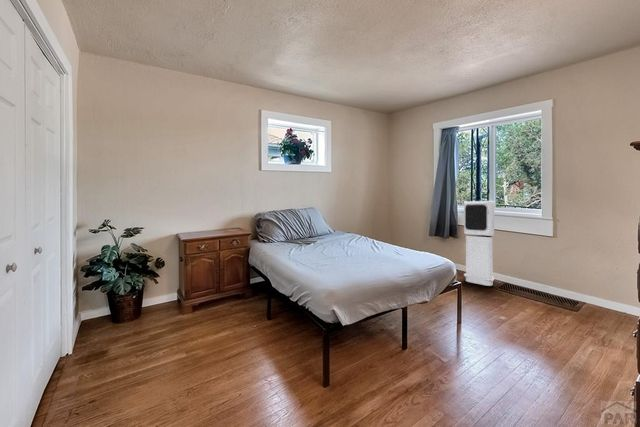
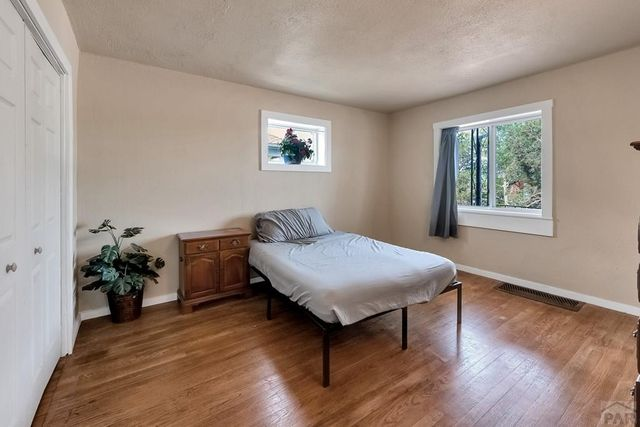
- air purifier (483, 241)
